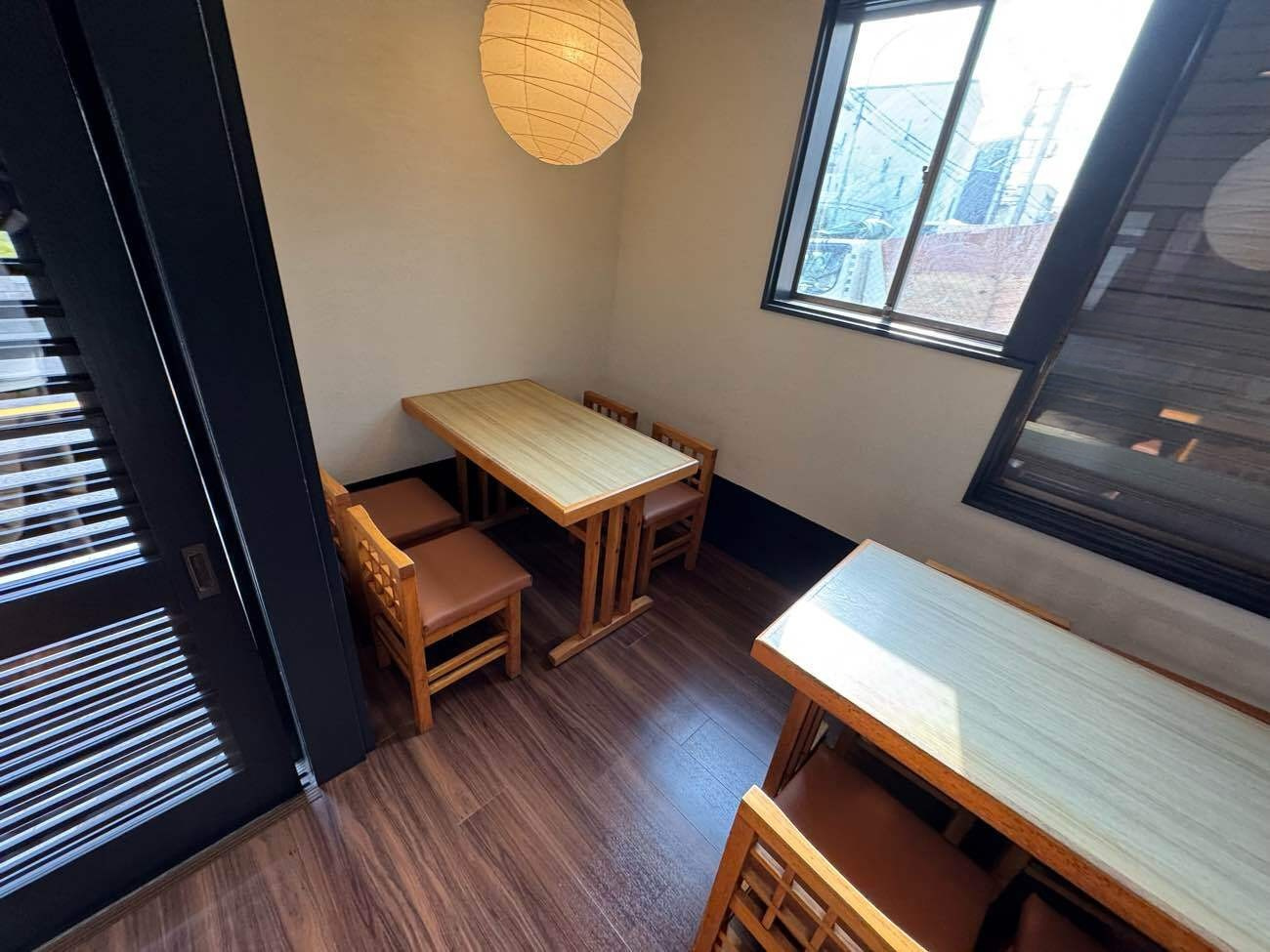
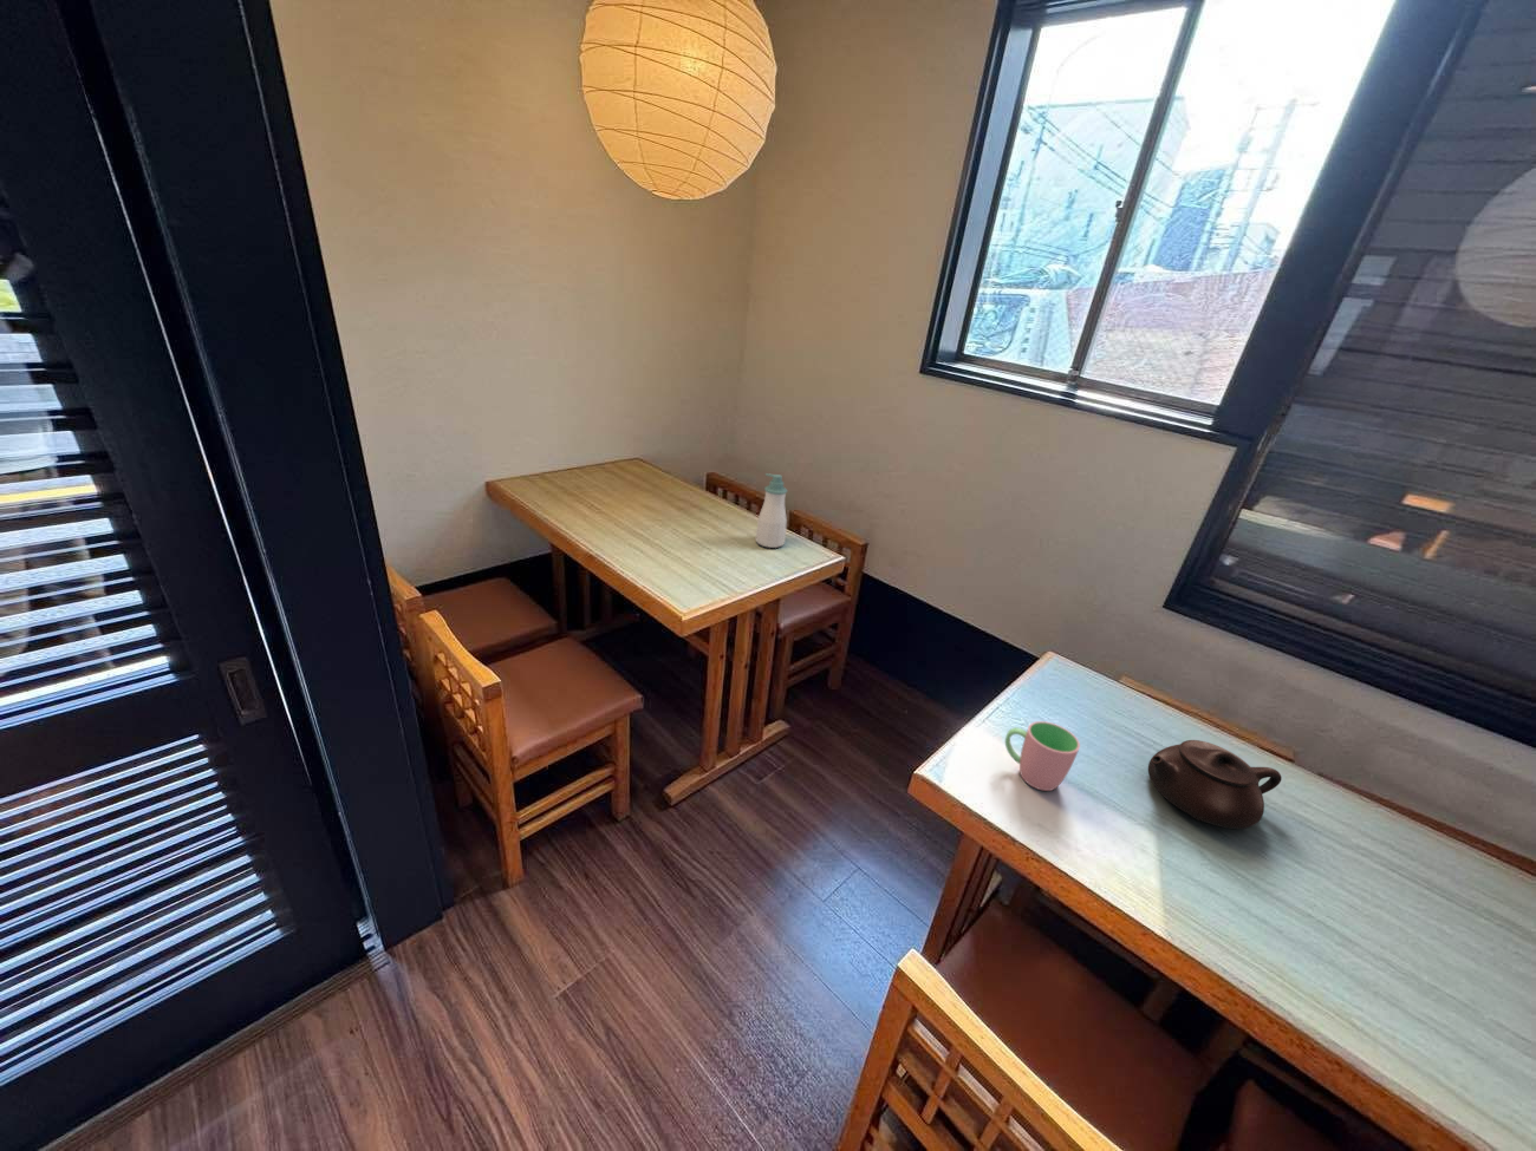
+ cup (1036, 754)
+ teapot (1212, 776)
+ soap bottle (773, 510)
